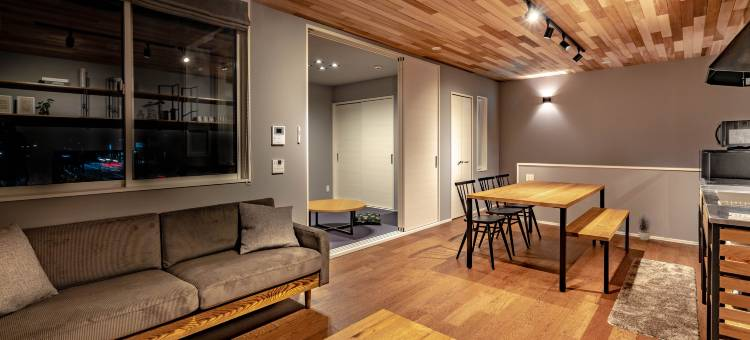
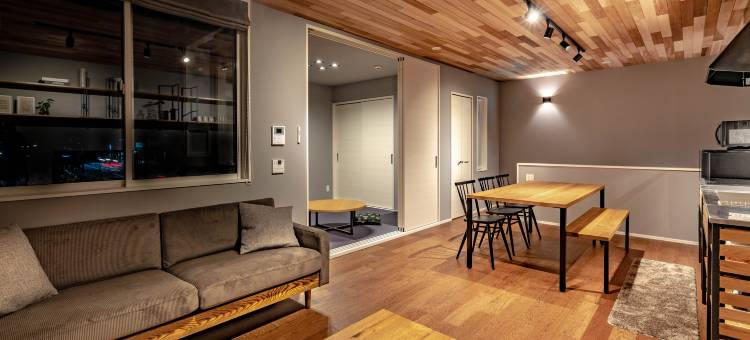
- potted plant (649, 226)
